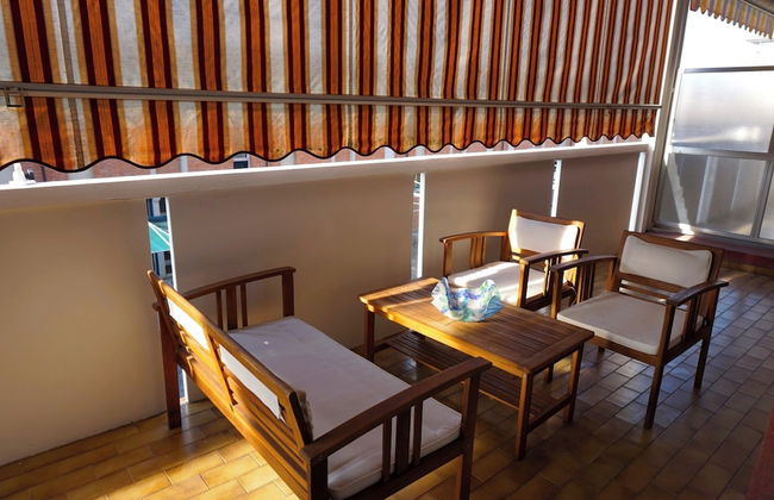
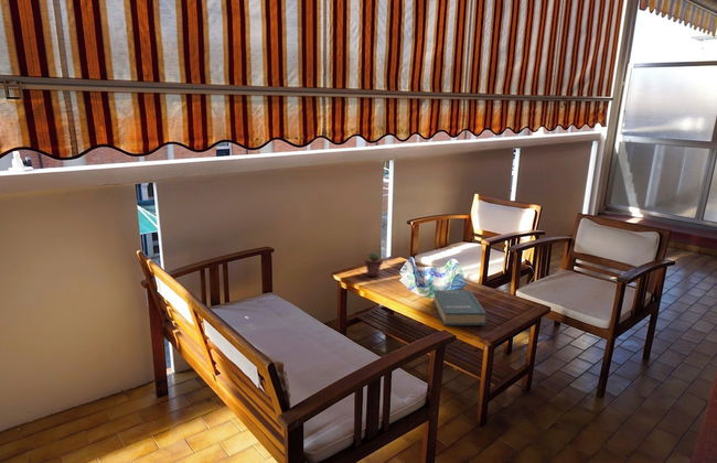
+ potted succulent (373, 263)
+ hardback book (458, 306)
